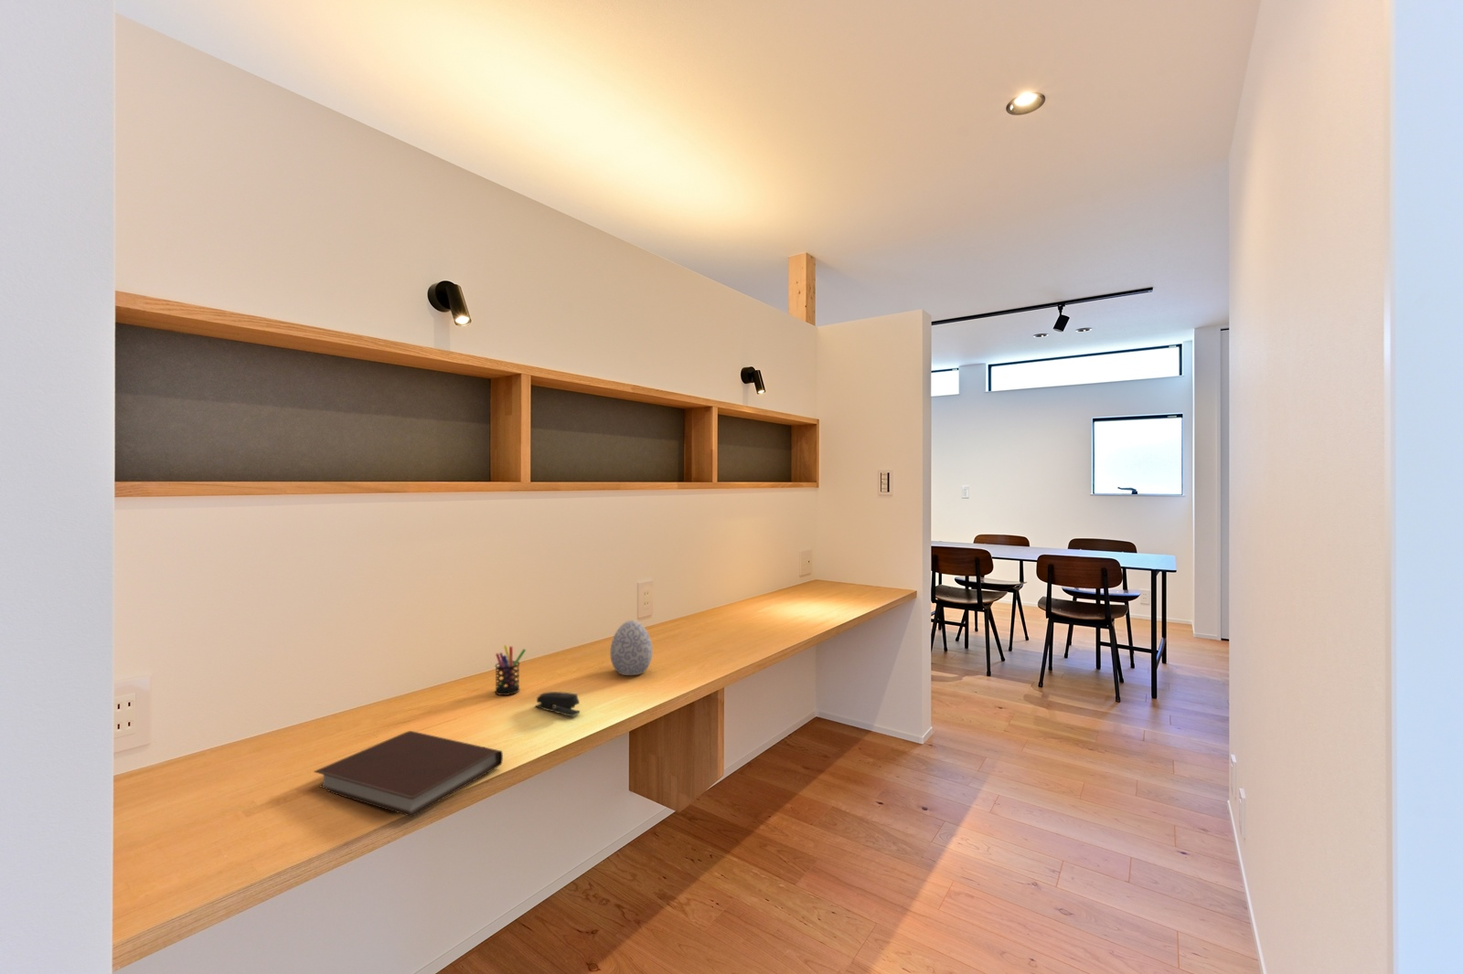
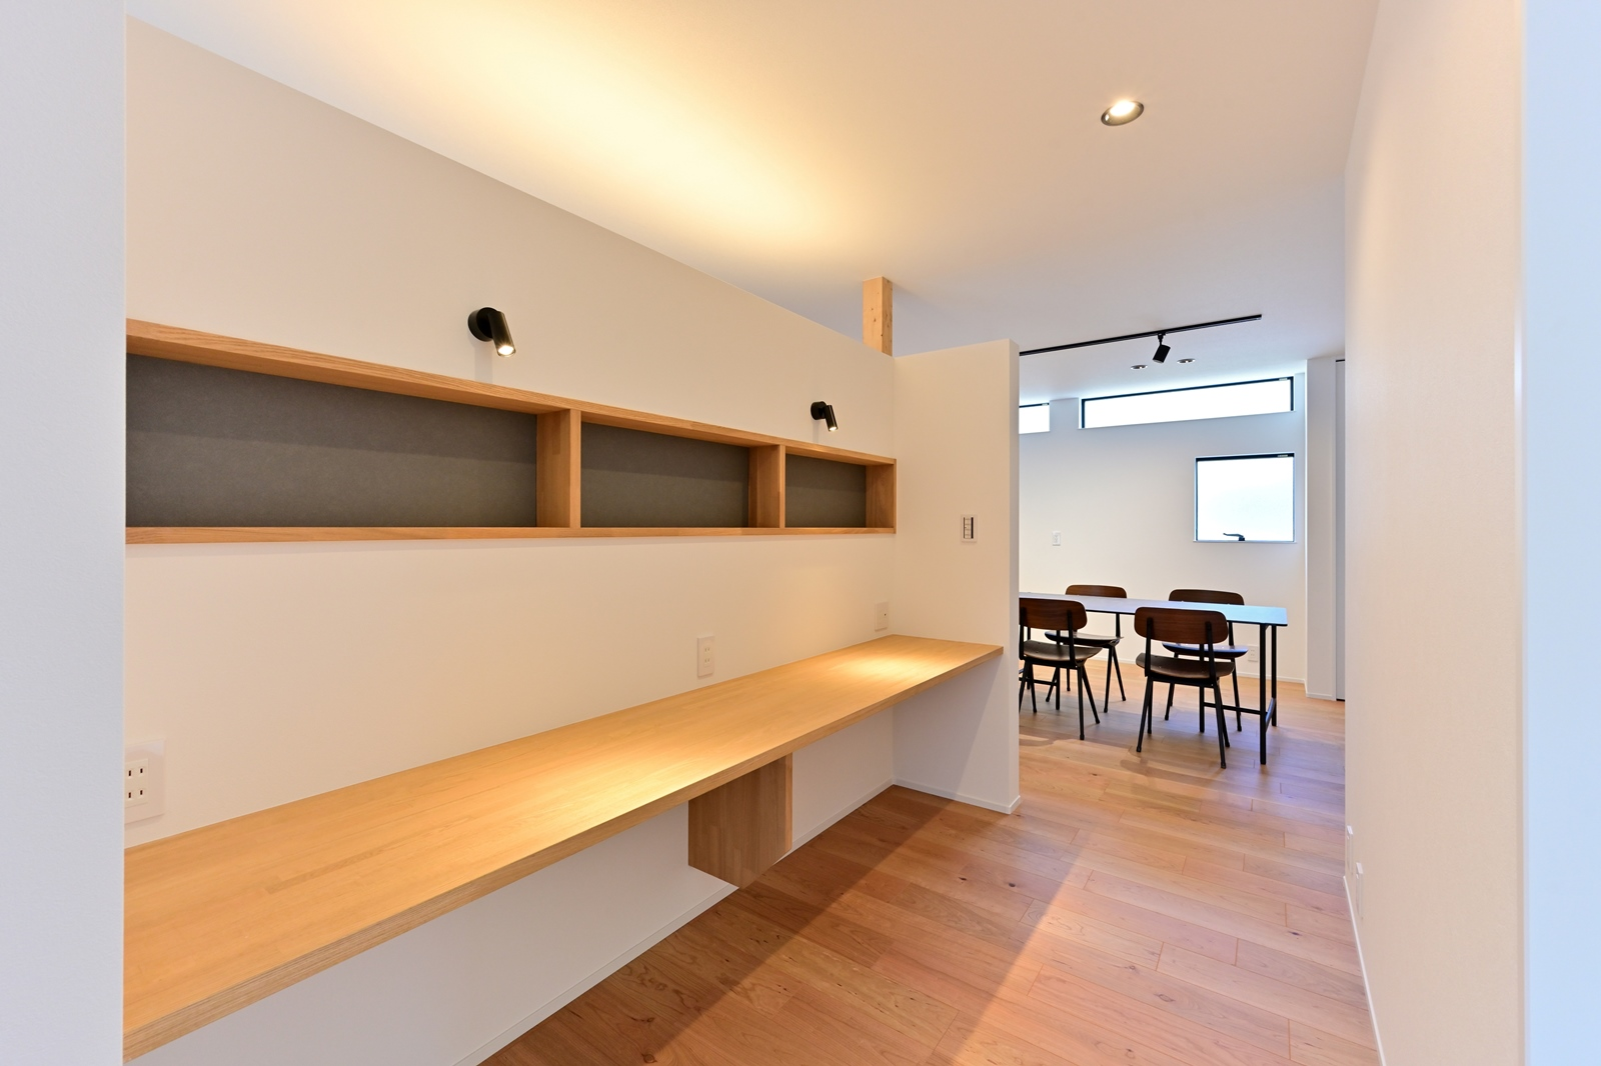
- stapler (557, 700)
- notebook (411, 767)
- pen holder (510, 667)
- decorative egg (631, 646)
